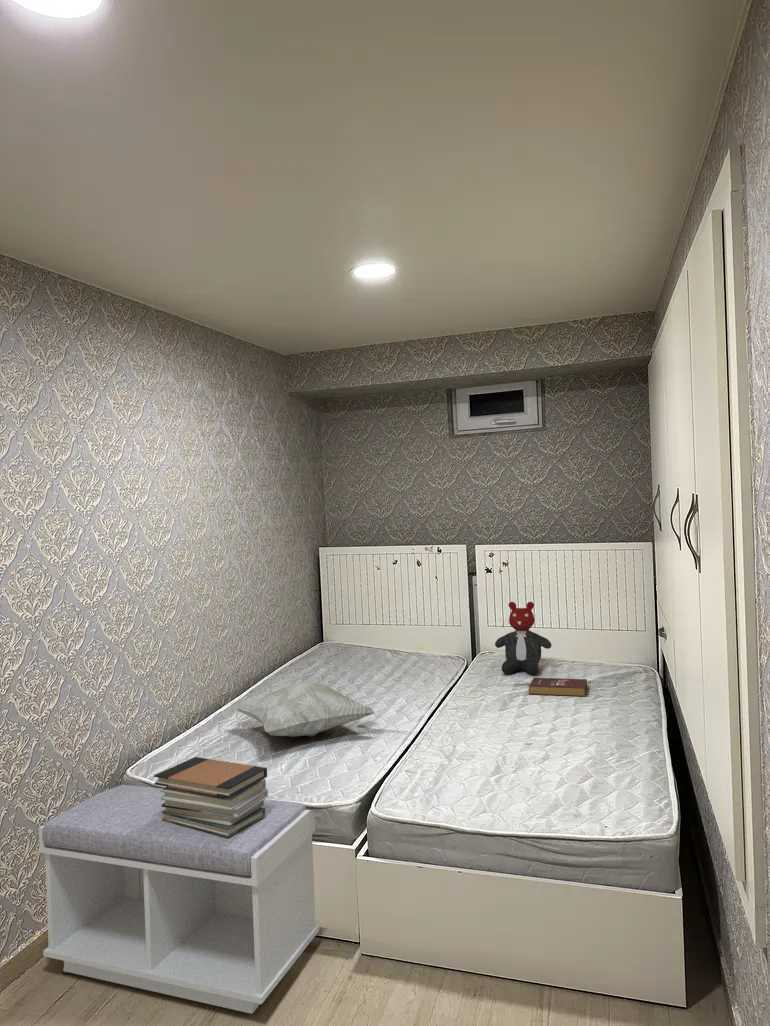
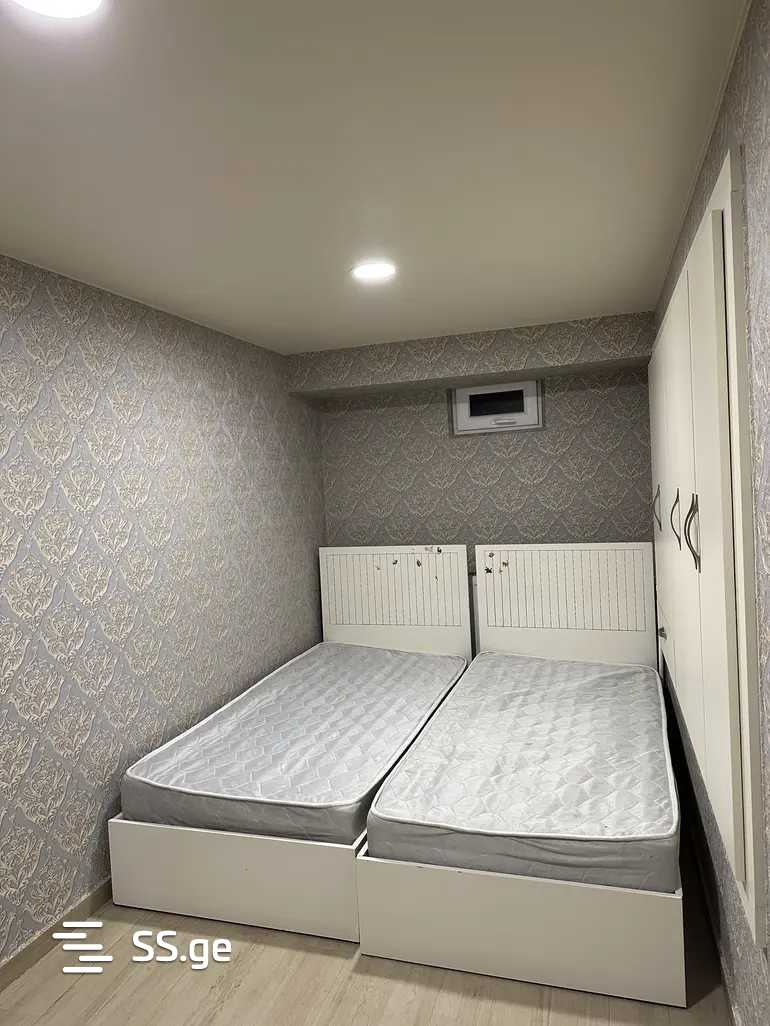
- book (558, 686)
- book stack (213, 794)
- decorative pillow (301, 709)
- teddy bear (521, 637)
- bench (180, 884)
